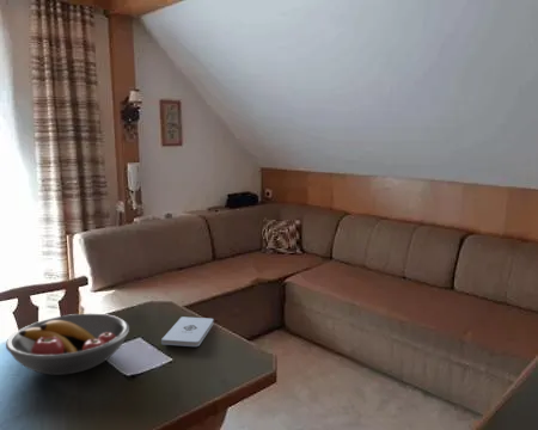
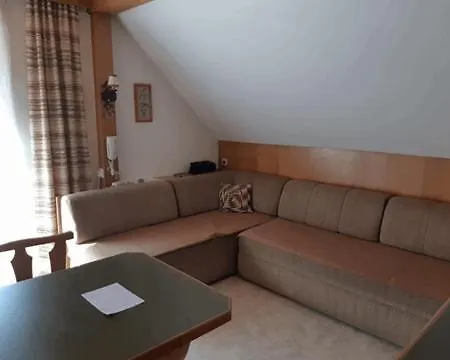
- fruit bowl (71, 343)
- notepad (189, 330)
